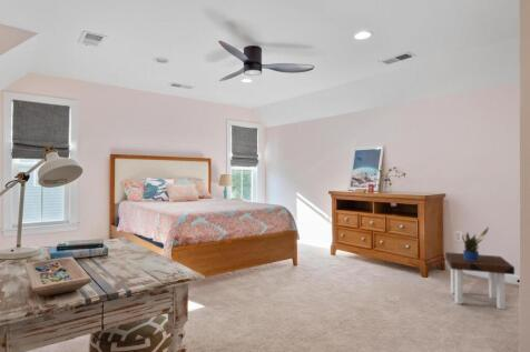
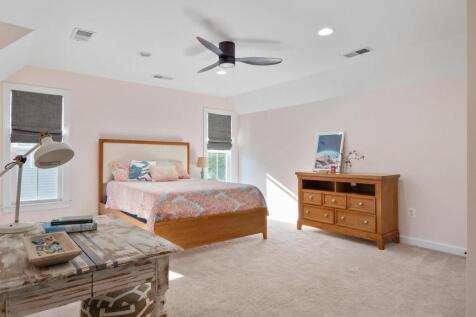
- side table (479, 271)
- potted plant (474, 242)
